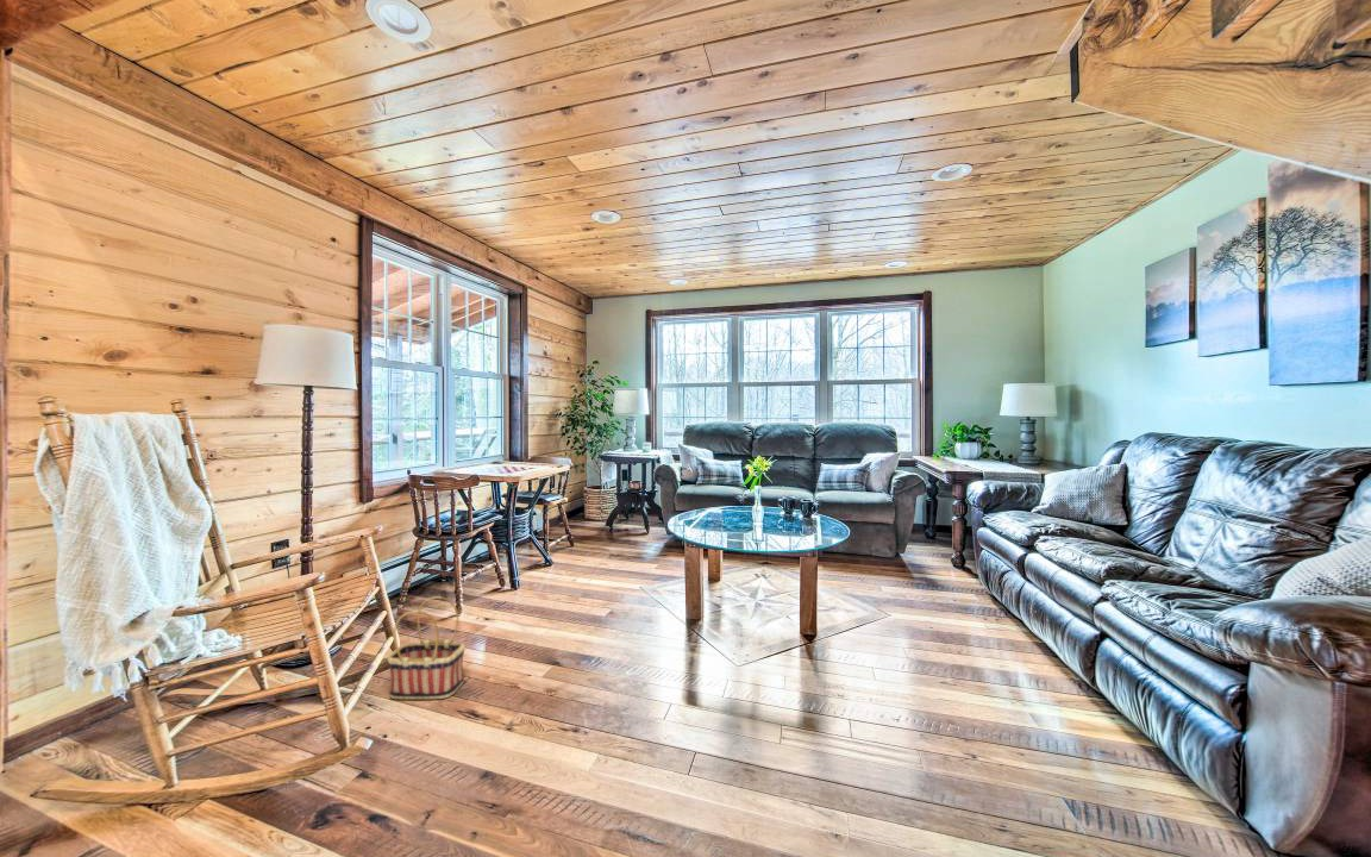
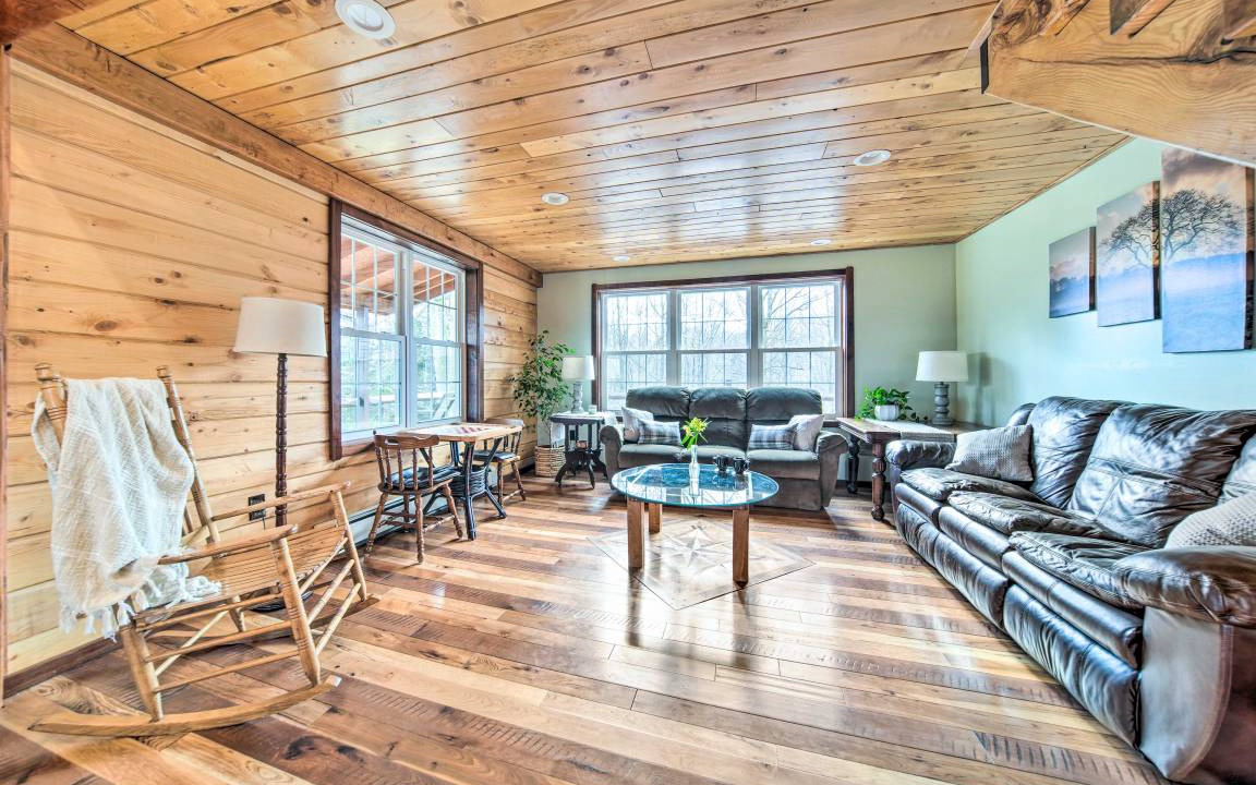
- basket (426, 646)
